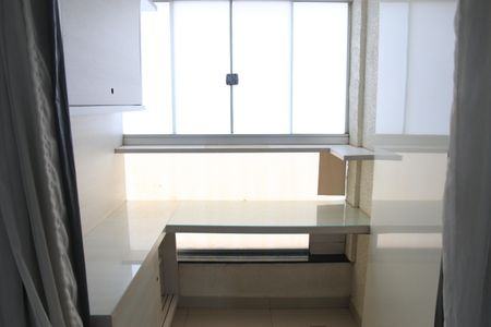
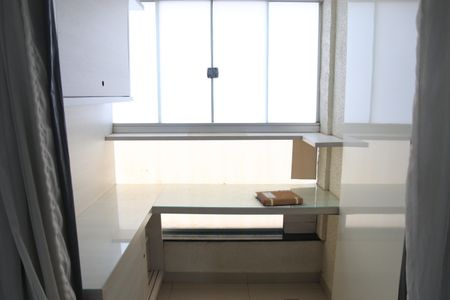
+ notebook (277, 197)
